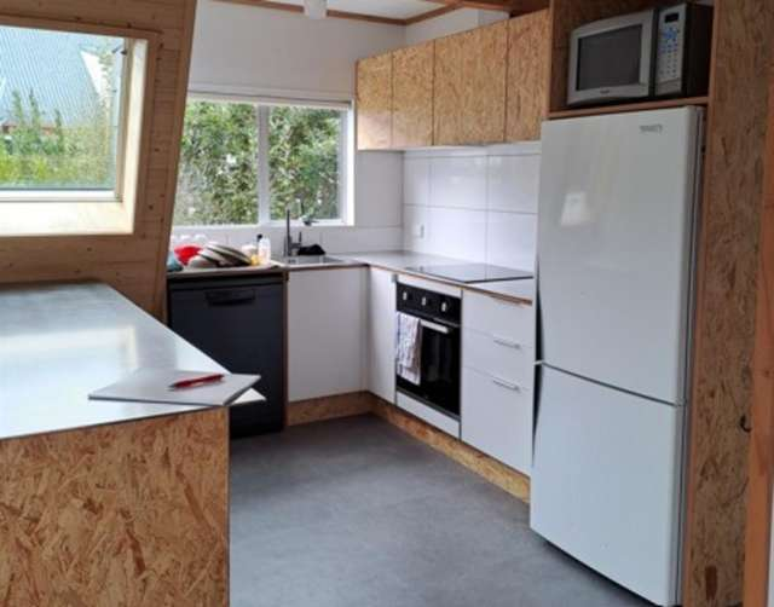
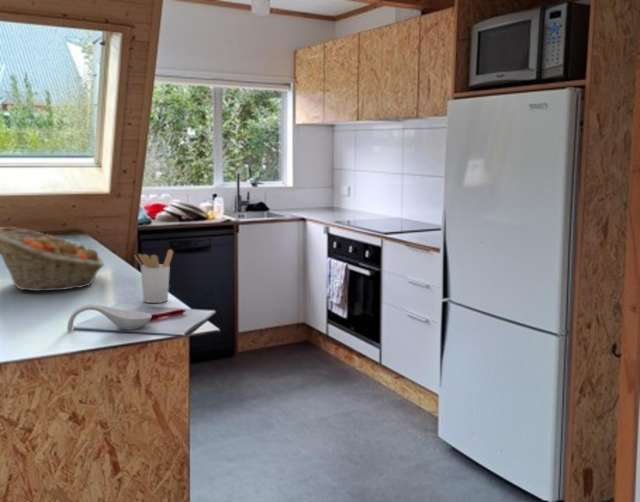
+ fruit basket (48, 256)
+ utensil holder (153, 275)
+ spoon rest (110, 316)
